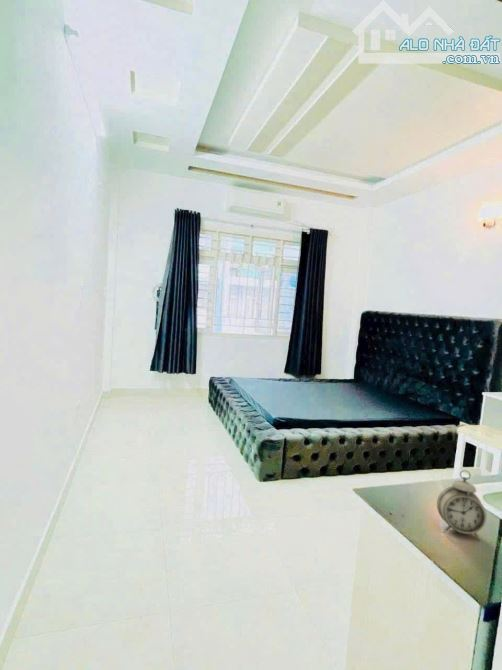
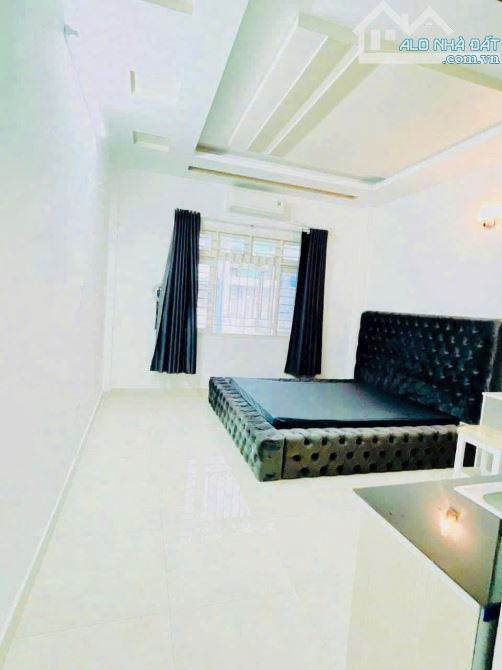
- alarm clock (463, 502)
